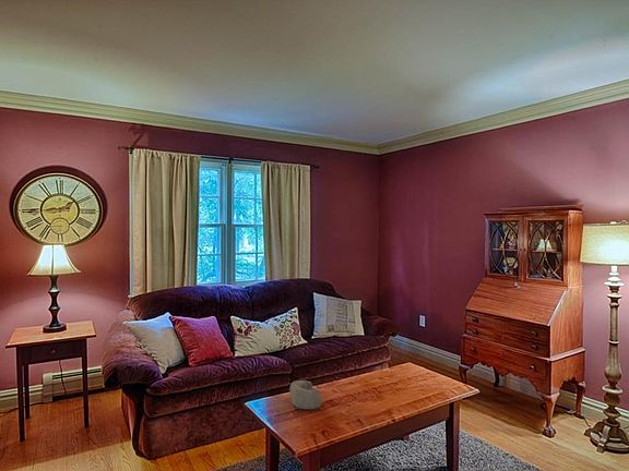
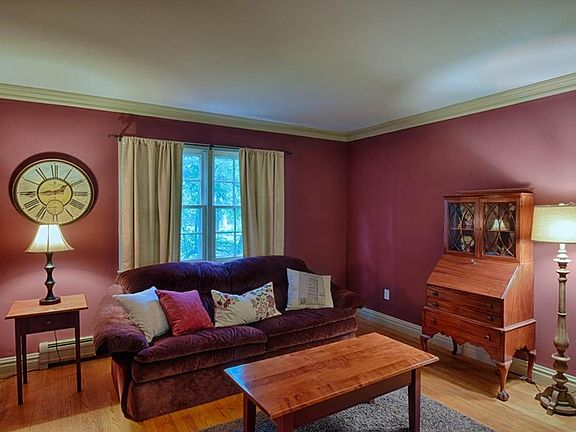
- decorative bowl (305, 392)
